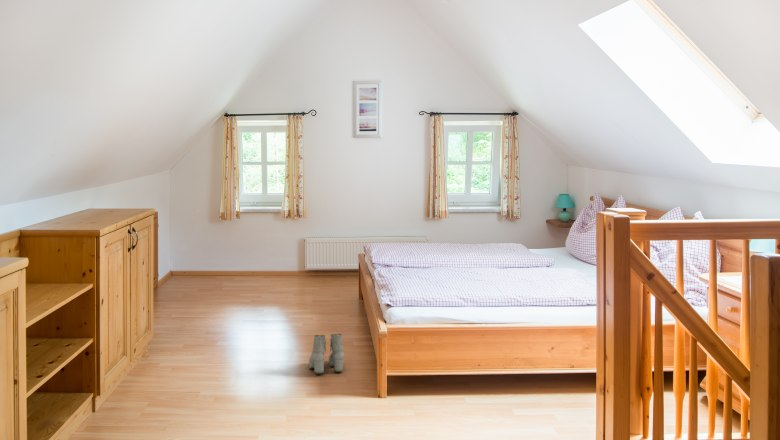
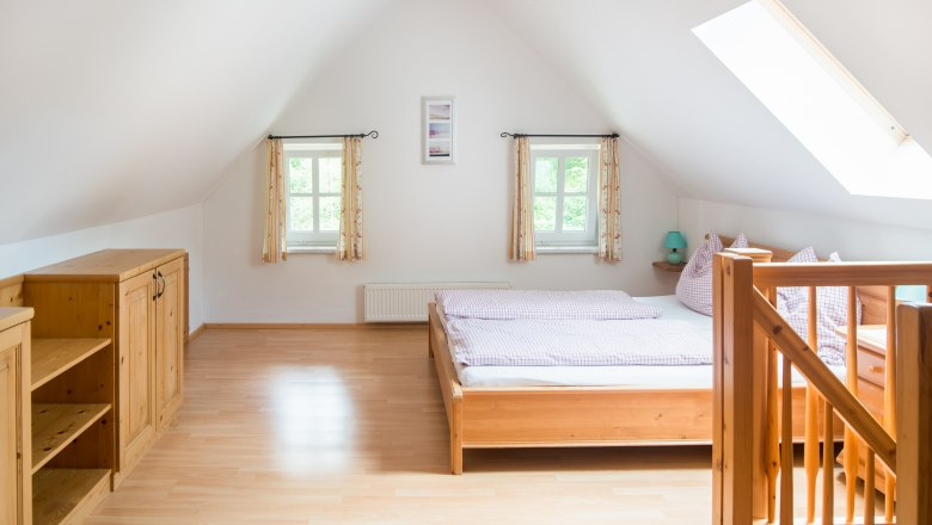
- boots (325, 350)
